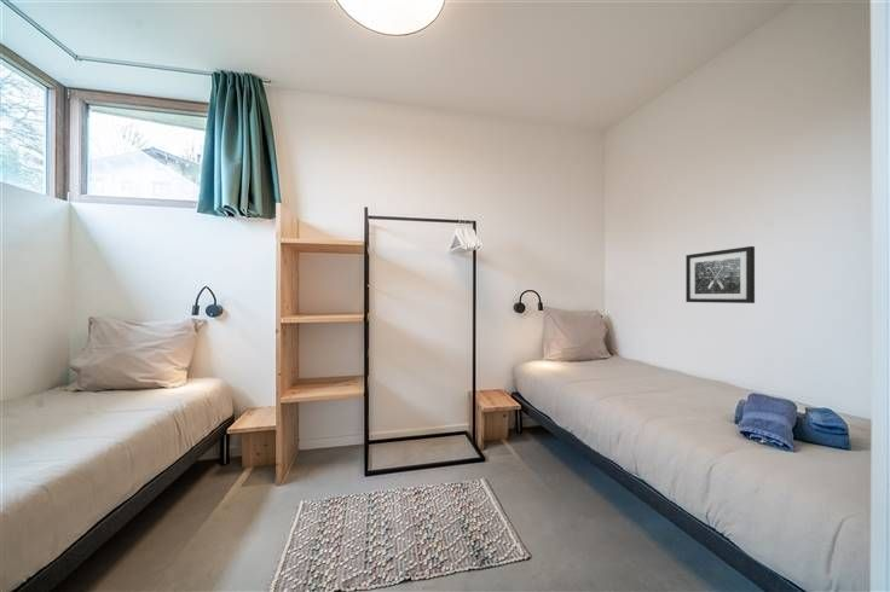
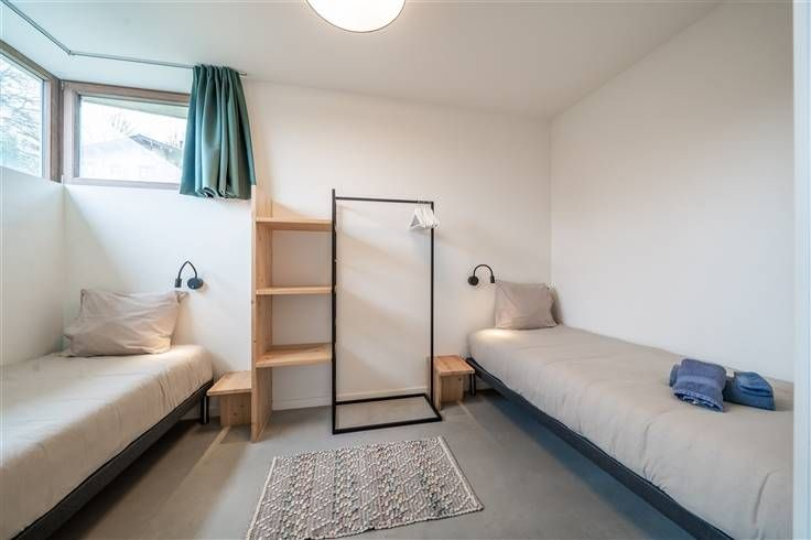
- wall art (717, 277)
